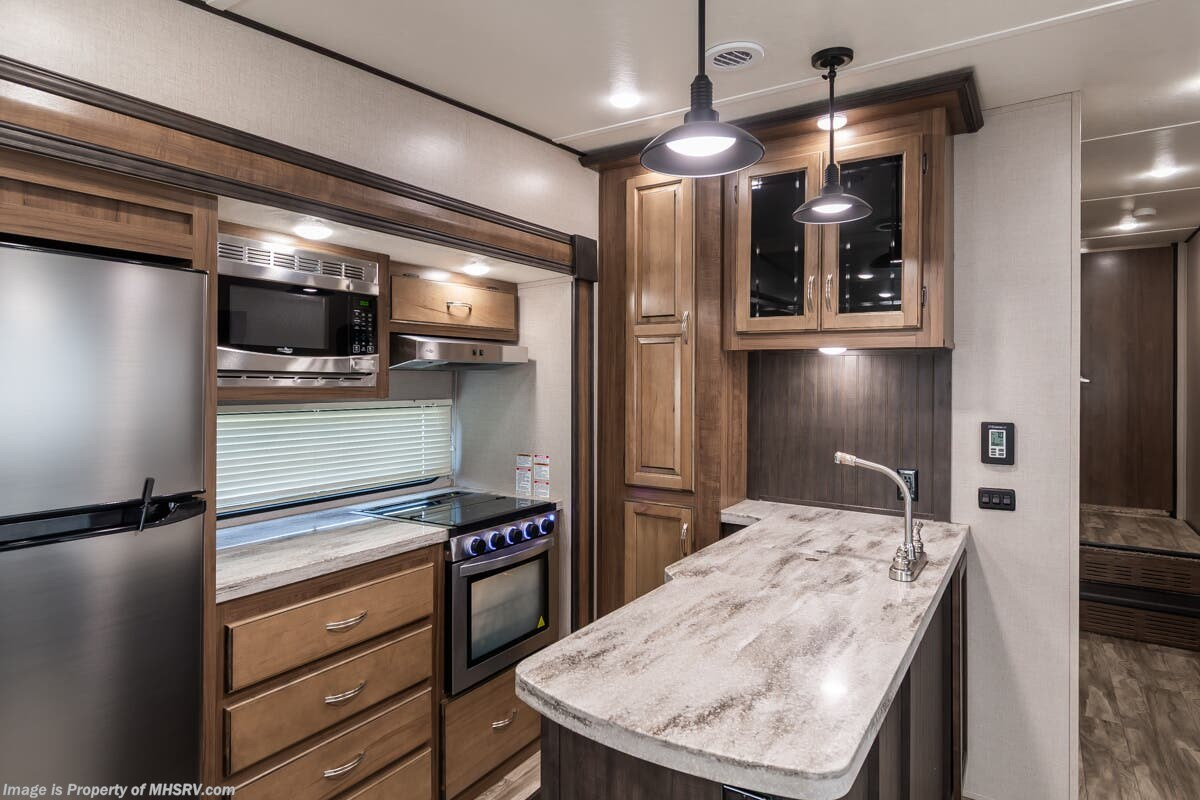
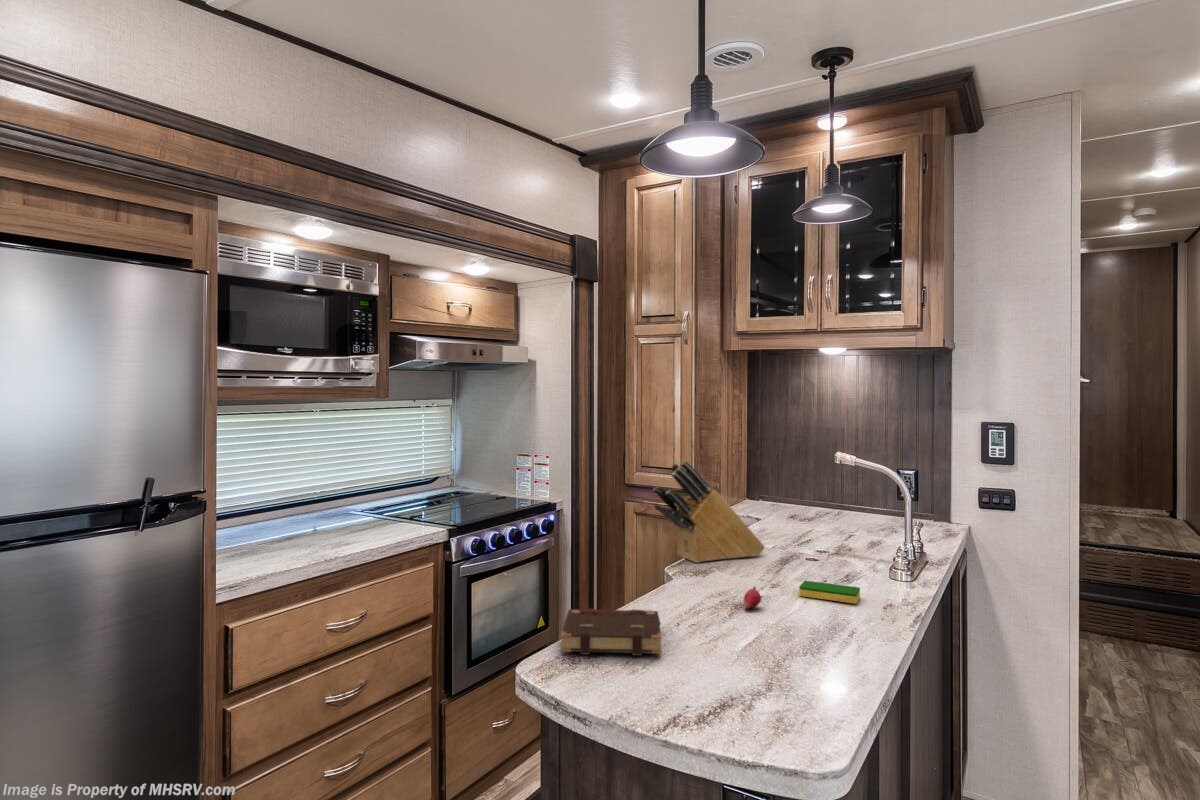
+ knife block (708, 507)
+ fruit (751, 597)
+ dish sponge (829, 591)
+ book (612, 628)
